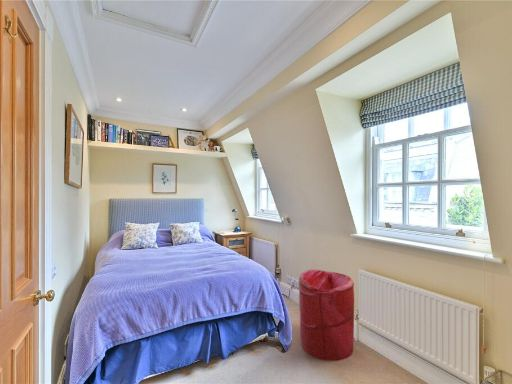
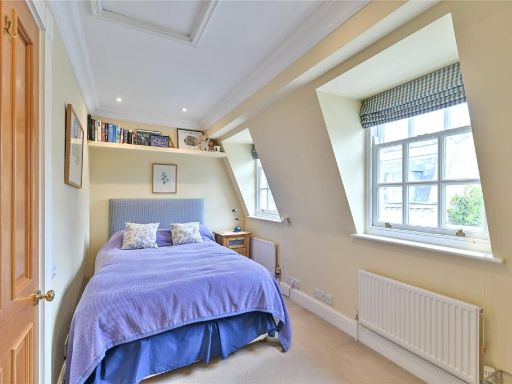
- laundry hamper (325, 311)
